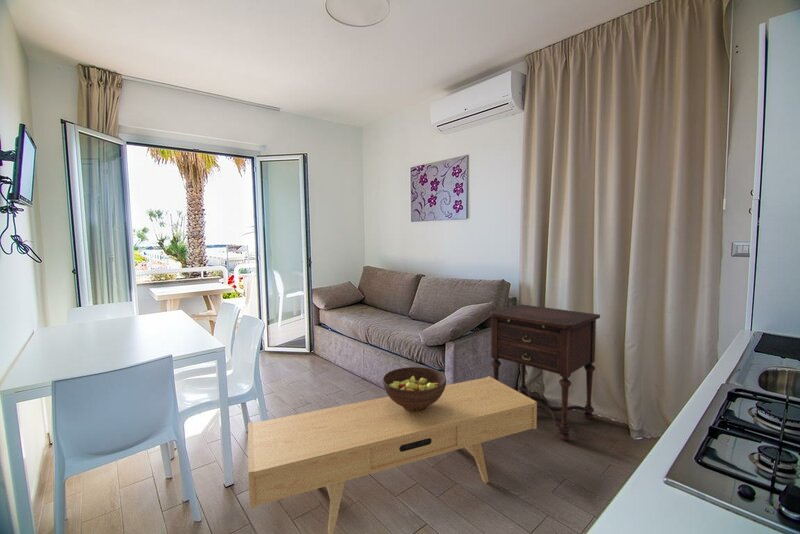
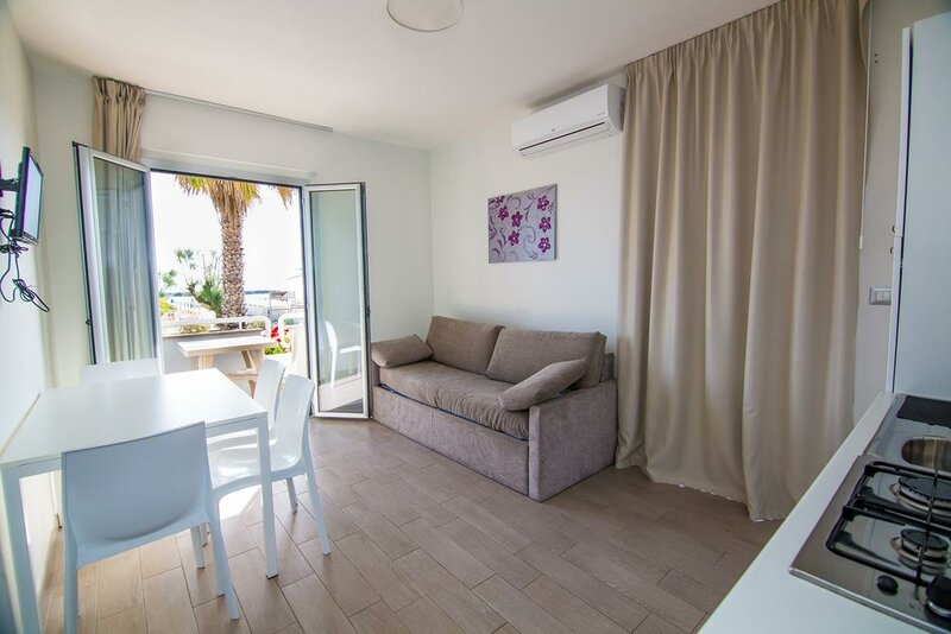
- side table (541, 364)
- tv console (400, 447)
- fruit bowl (414, 391)
